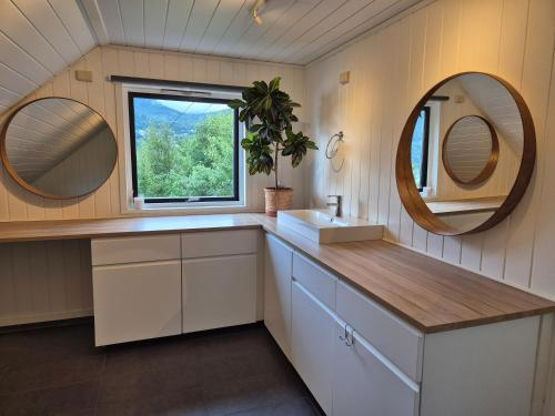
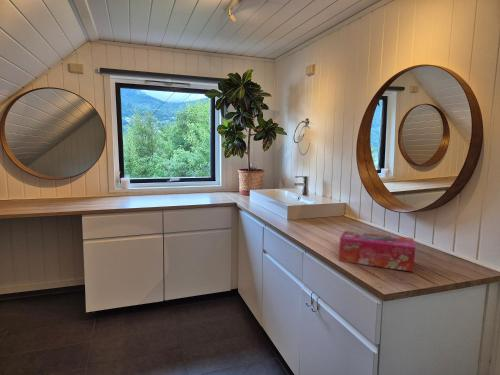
+ tissue box (376, 249)
